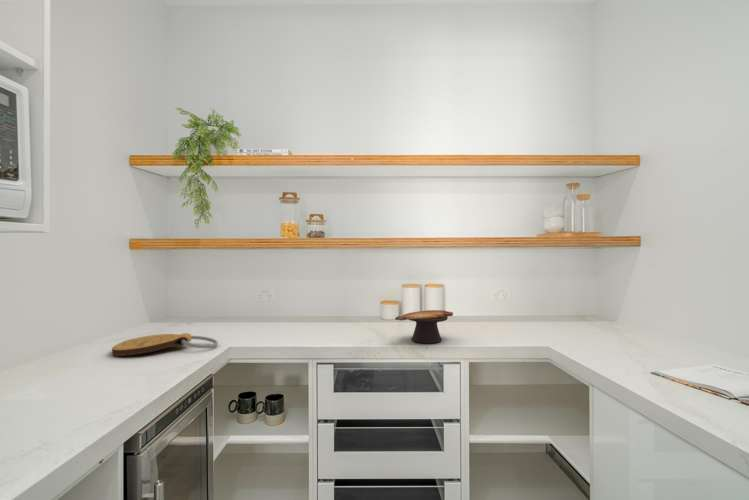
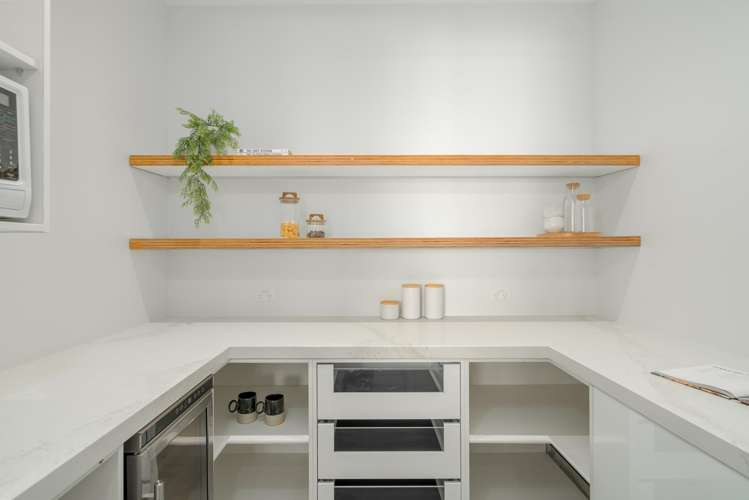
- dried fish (423, 326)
- key chain (168, 341)
